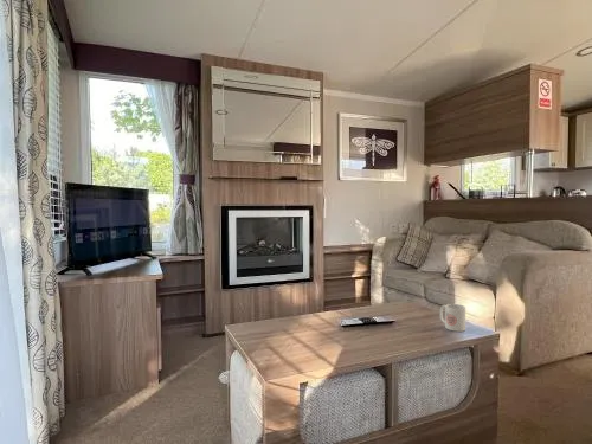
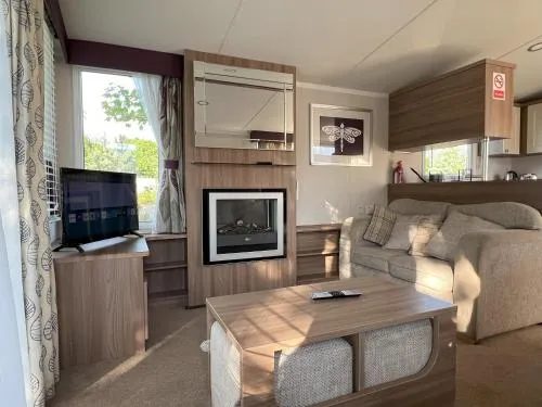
- mug (451, 316)
